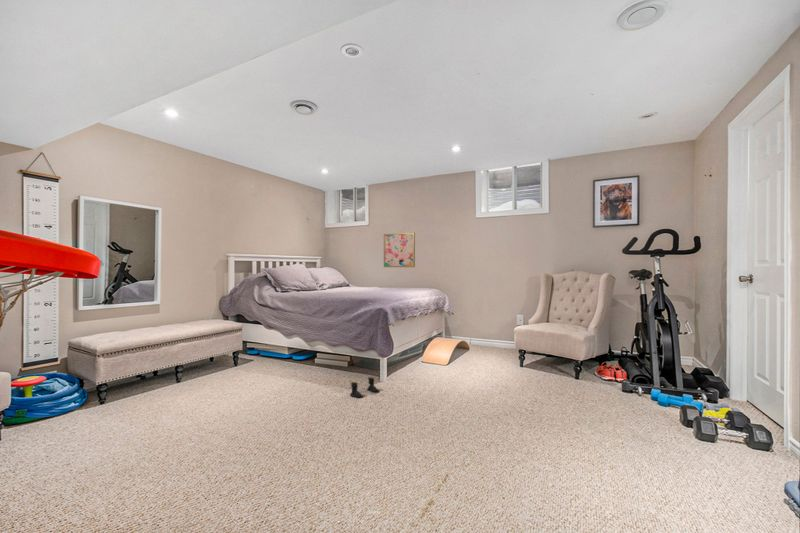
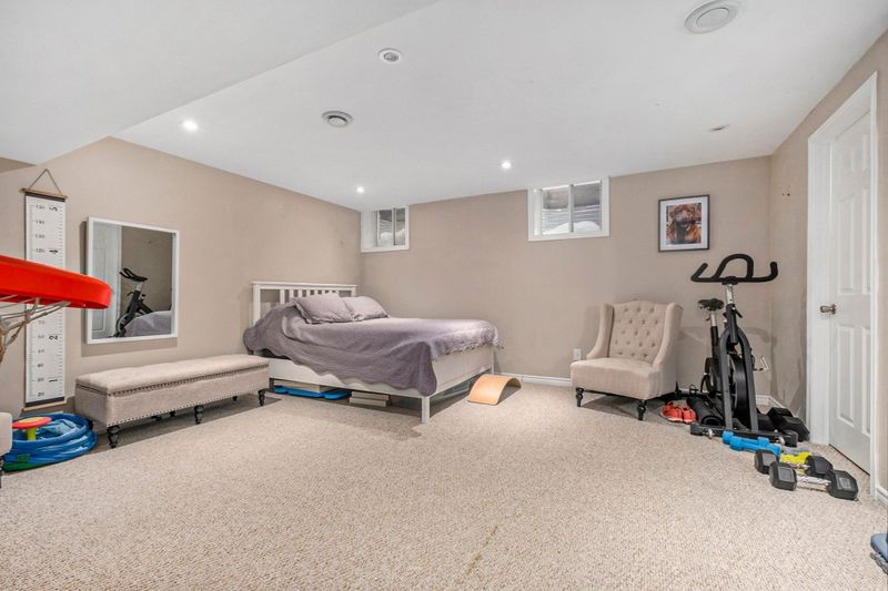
- boots (367, 389)
- wall art (399, 250)
